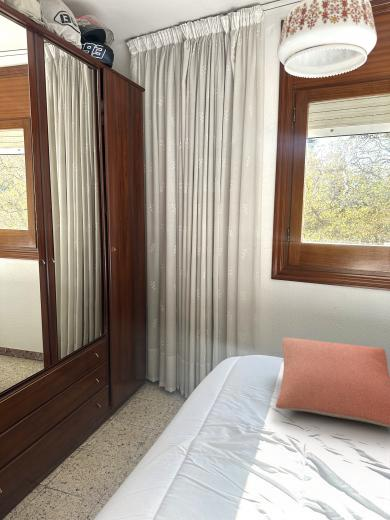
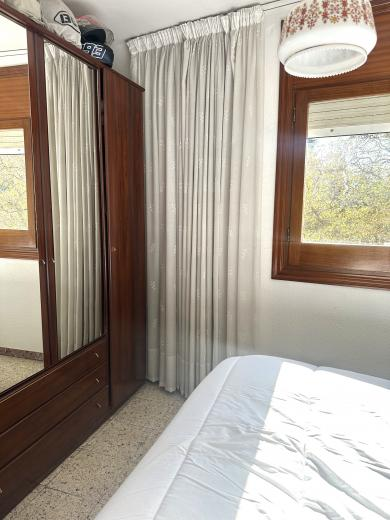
- pillow (334, 375)
